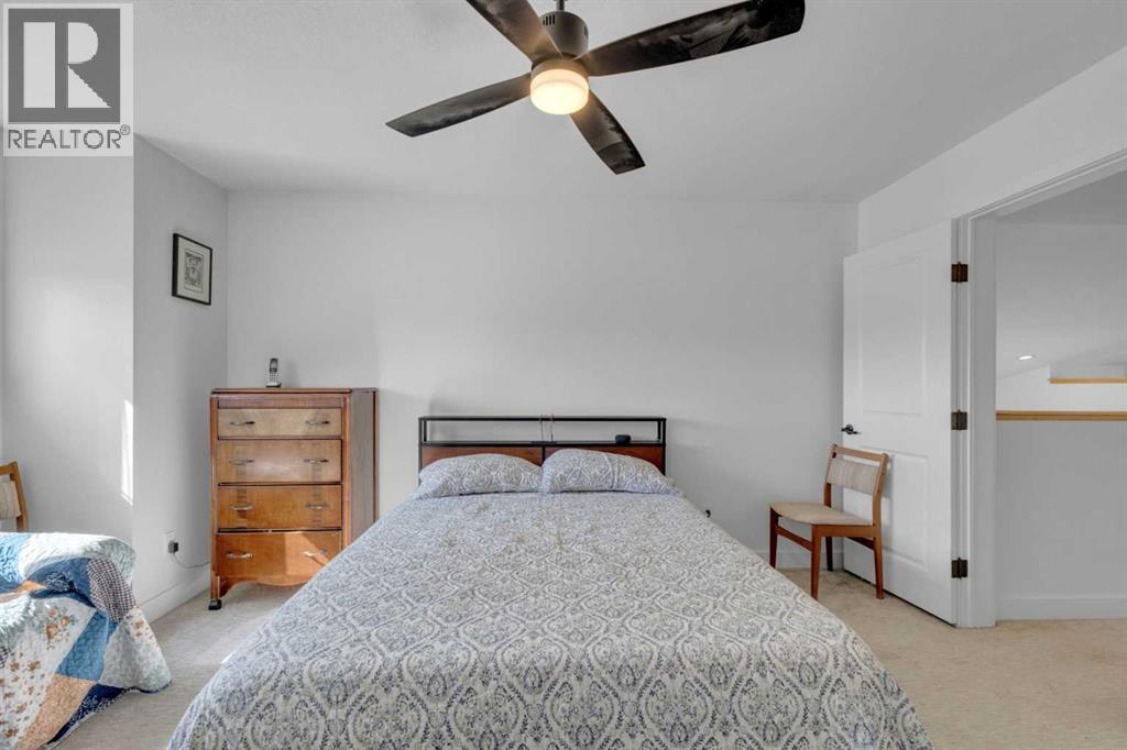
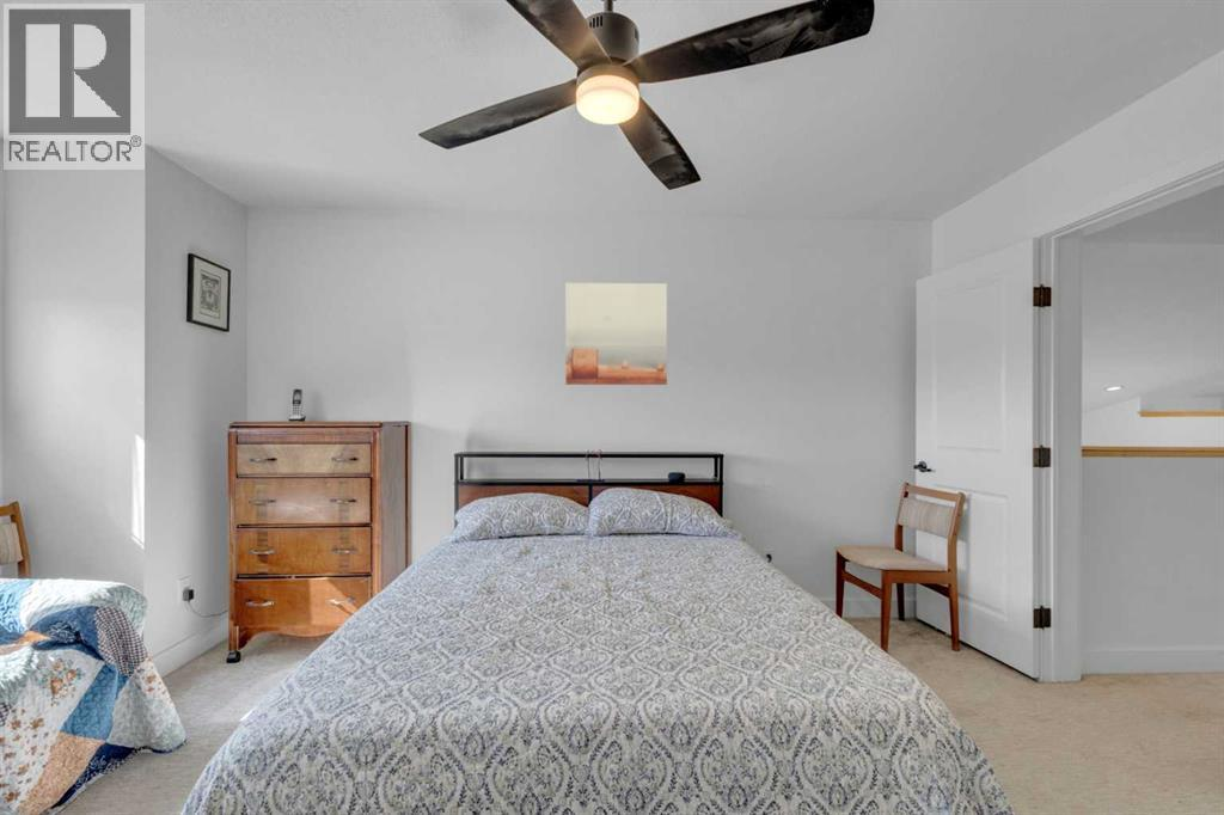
+ wall art (616, 333)
